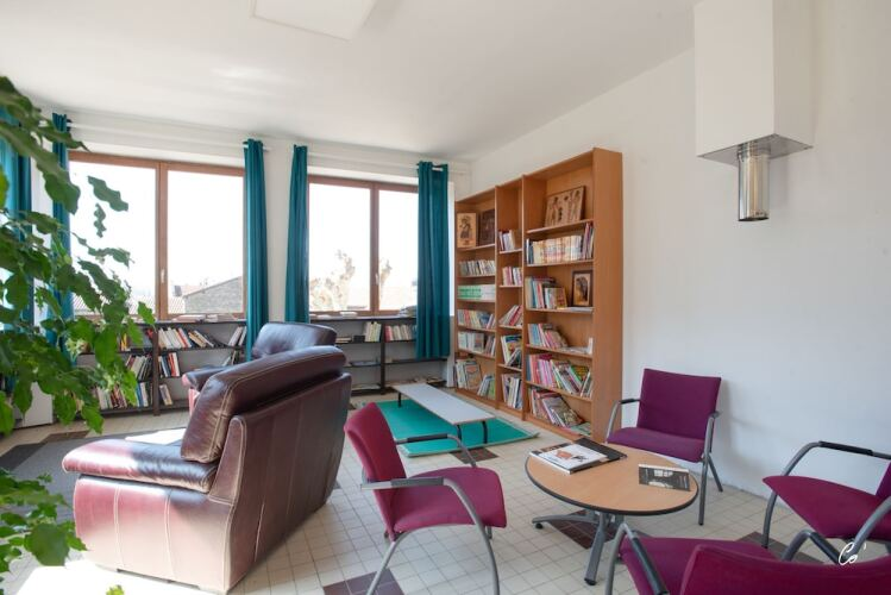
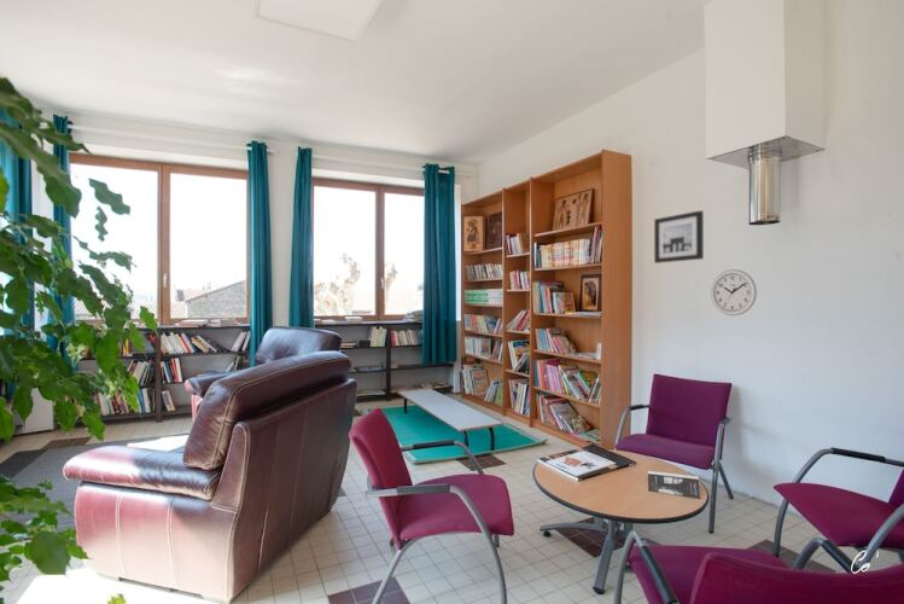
+ wall clock (731, 292)
+ wall art (677, 238)
